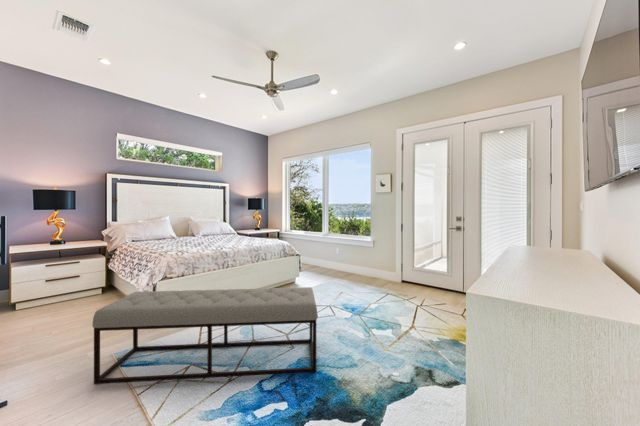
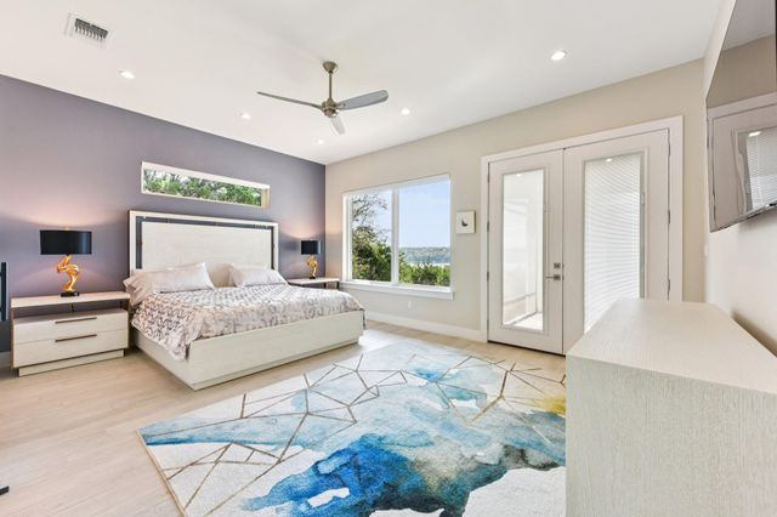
- bench (218, 325)
